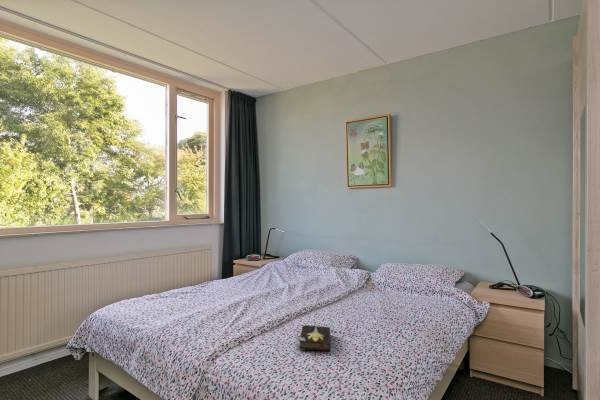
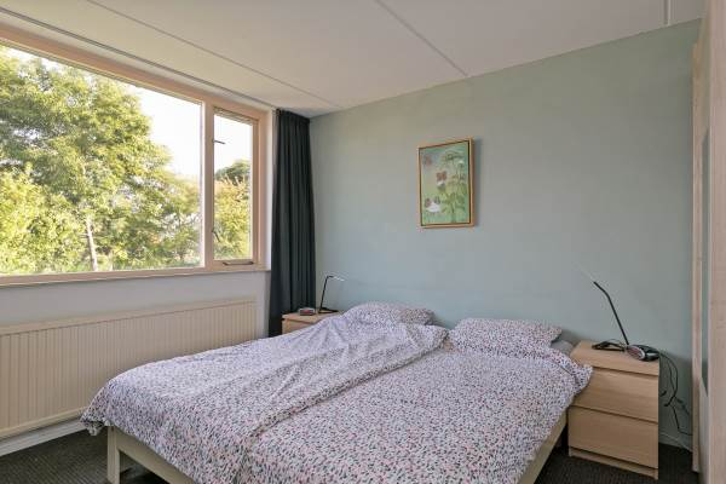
- hardback book (315, 336)
